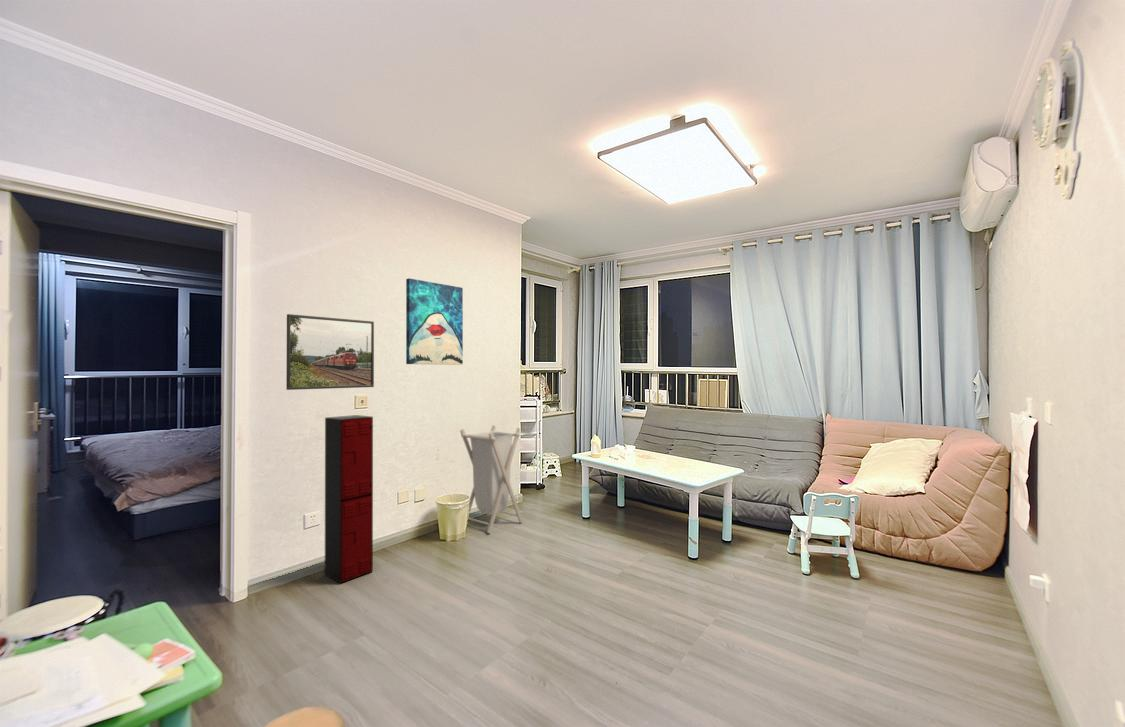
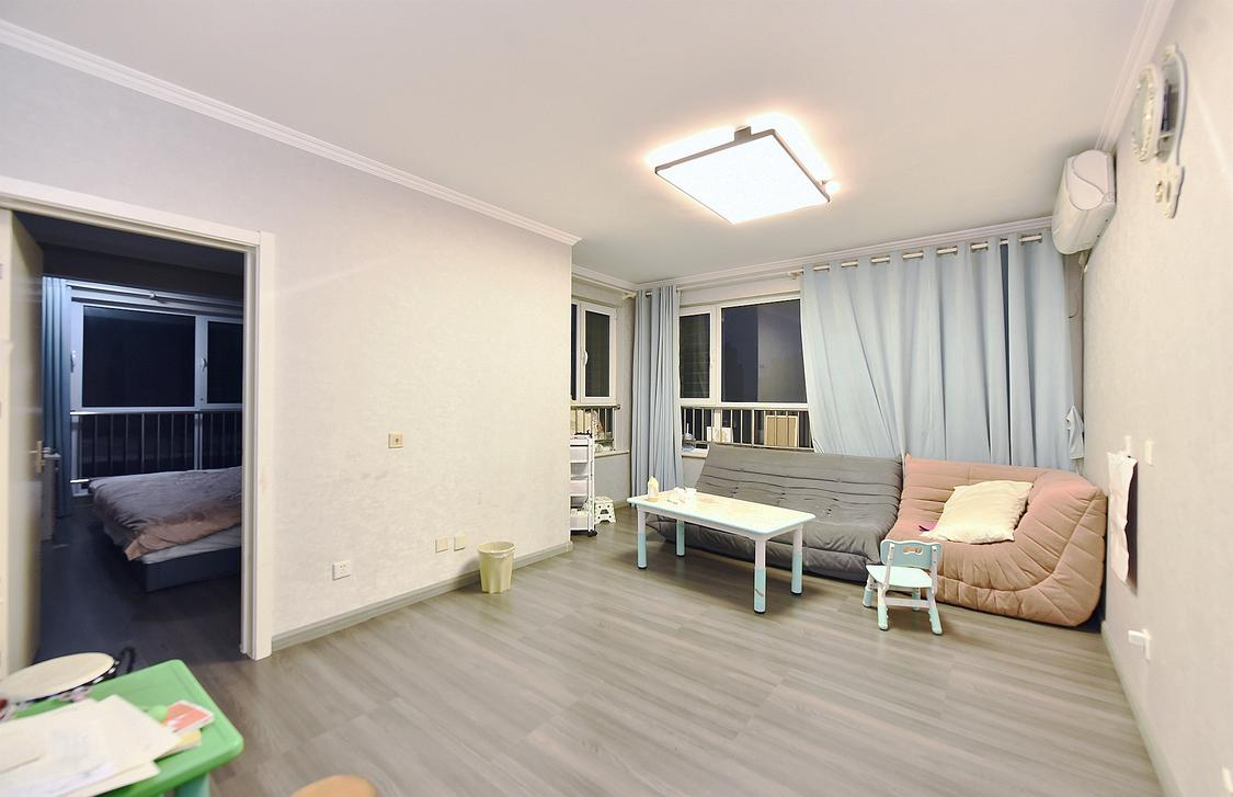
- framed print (333, 353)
- locker (349, 495)
- wall art (435, 323)
- laundry hamper (491, 476)
